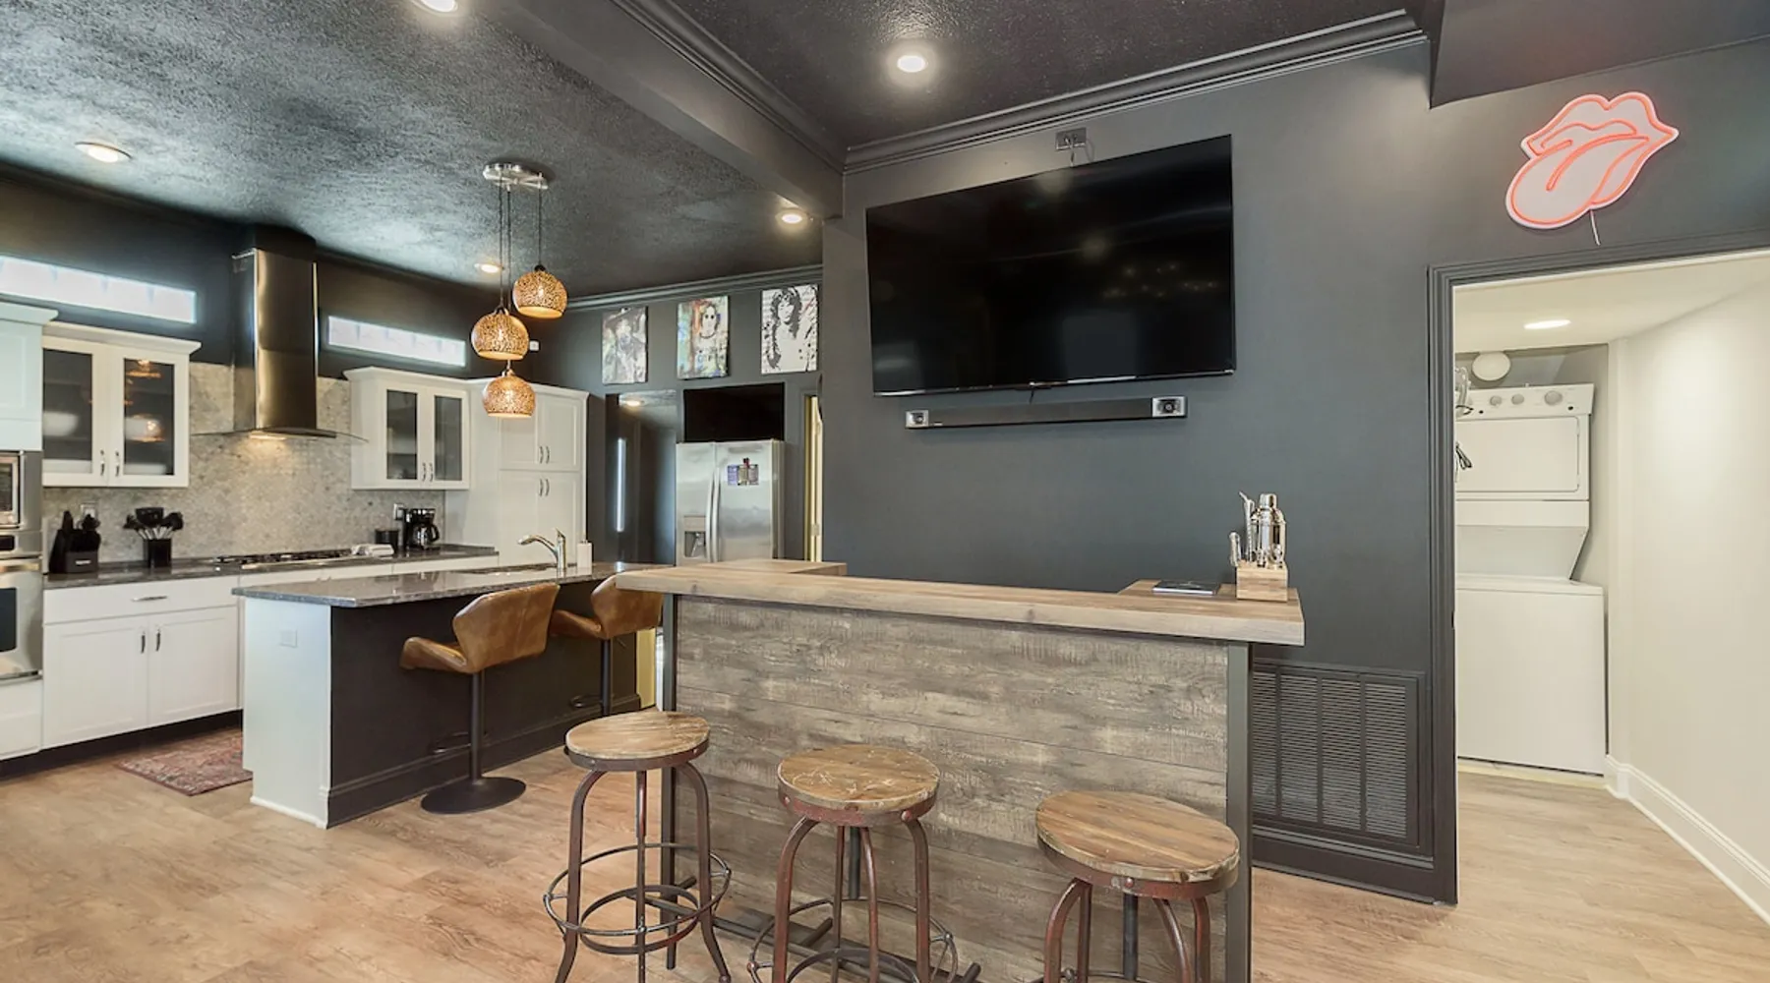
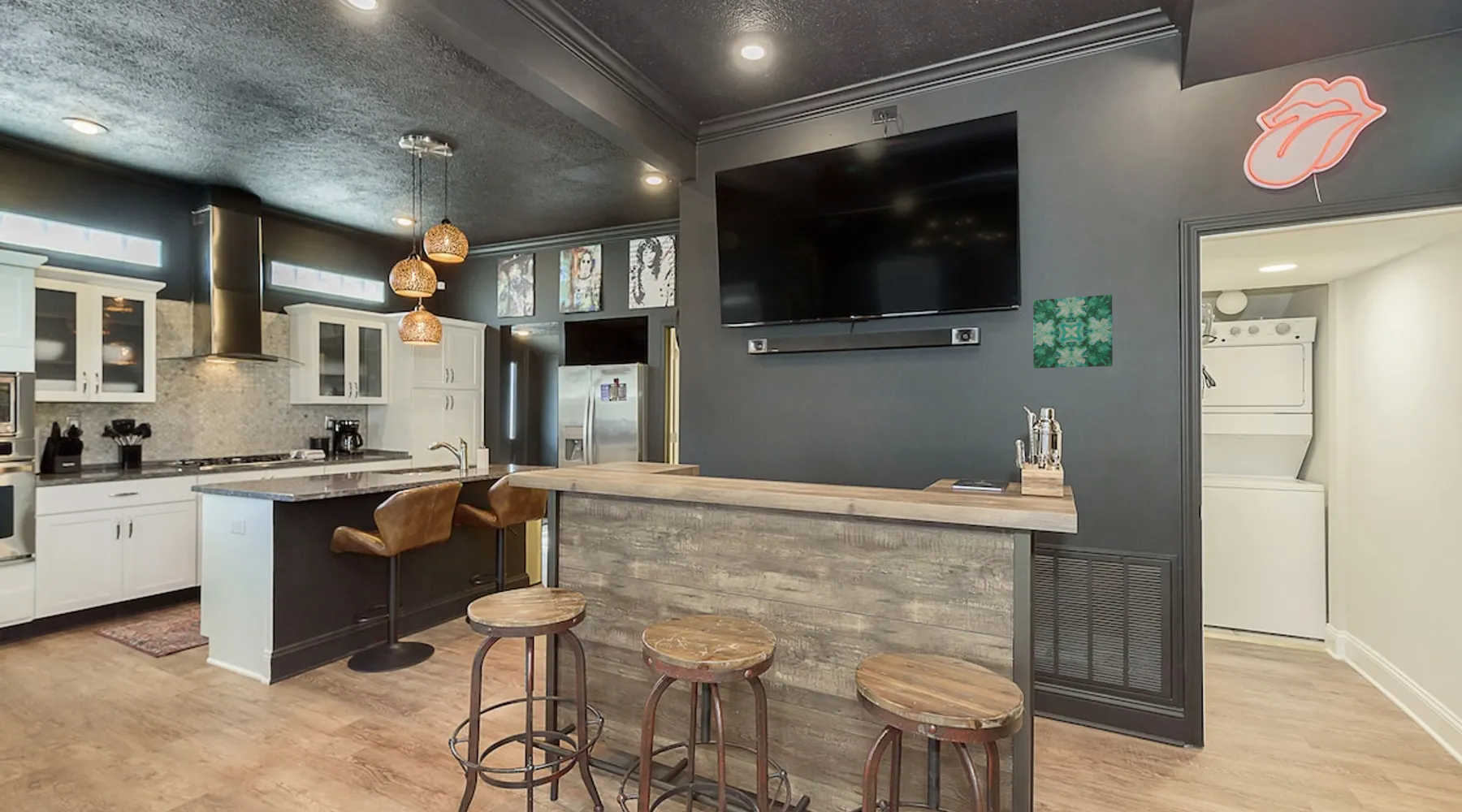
+ wall art (1071, 332)
